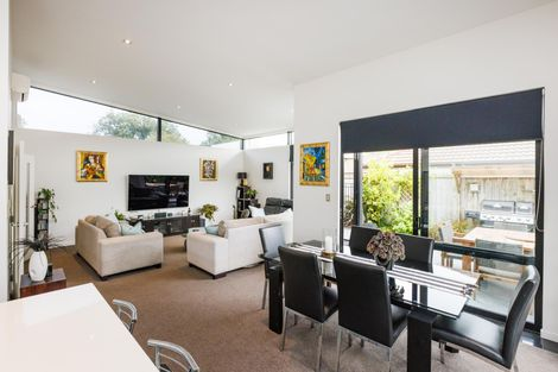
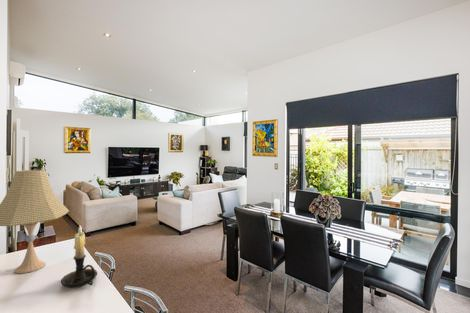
+ candle holder (82, 253)
+ desk lamp (30, 219)
